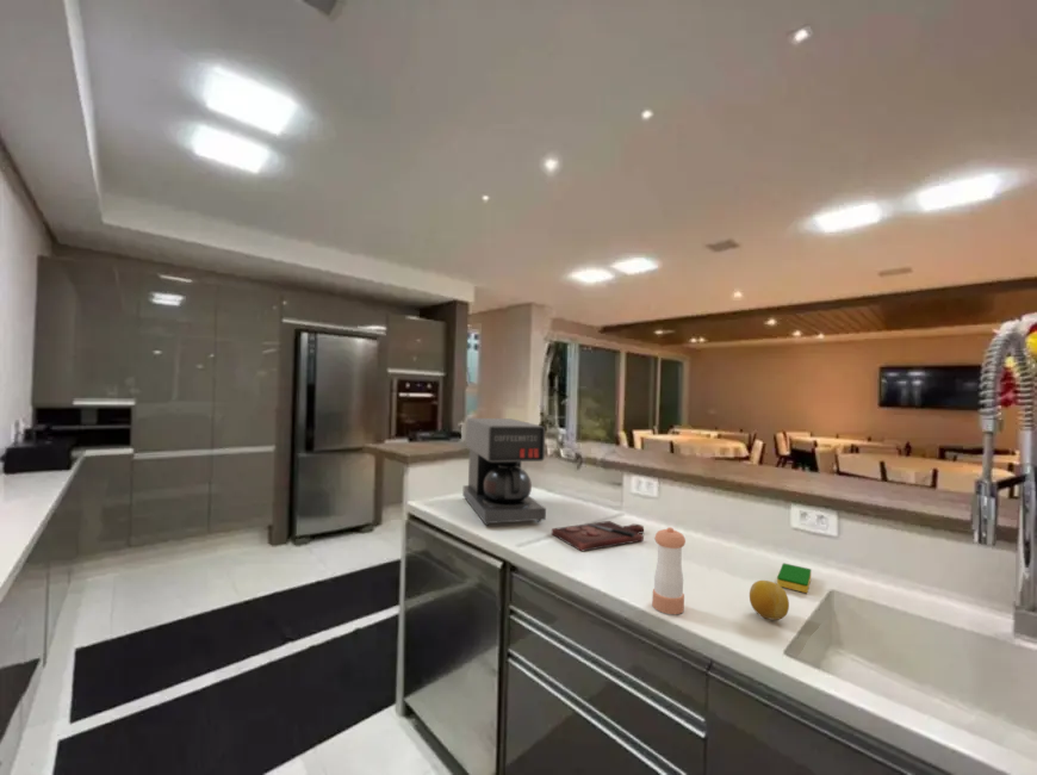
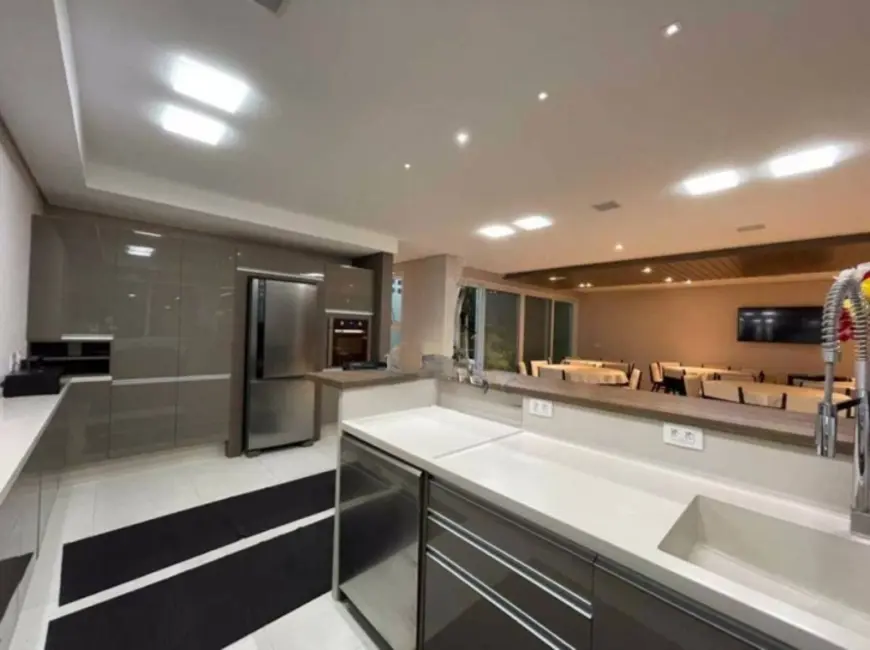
- dish sponge (794, 577)
- coffee maker (501, 465)
- fruit (768, 599)
- pepper shaker (669, 566)
- cutting board (598, 532)
